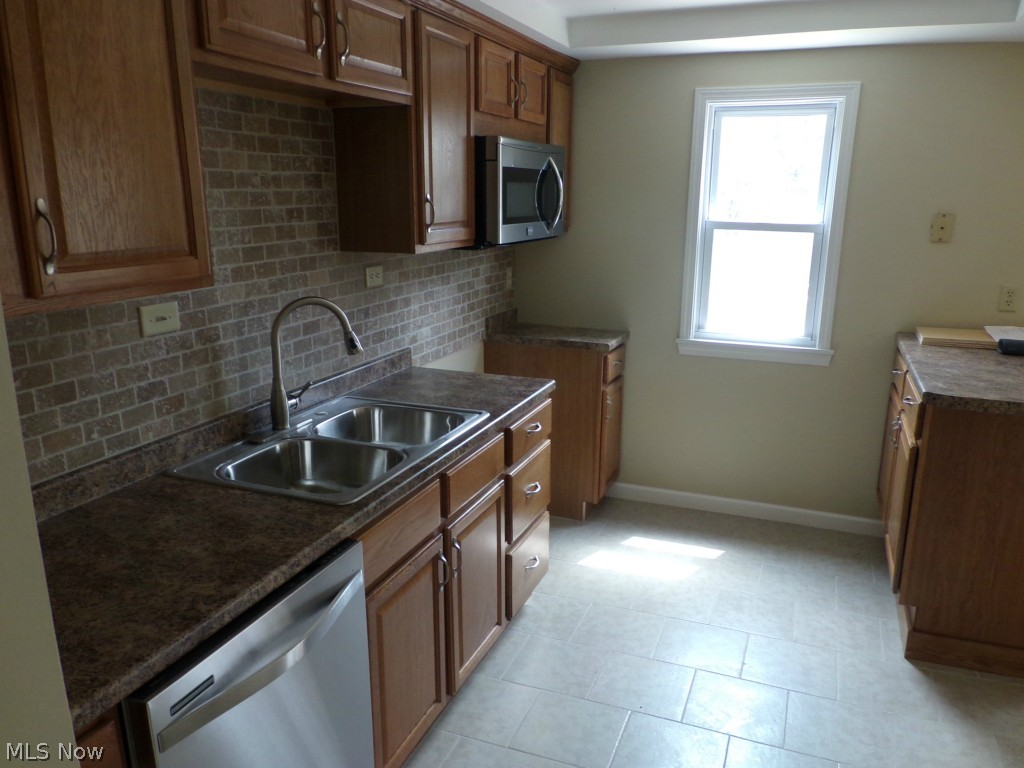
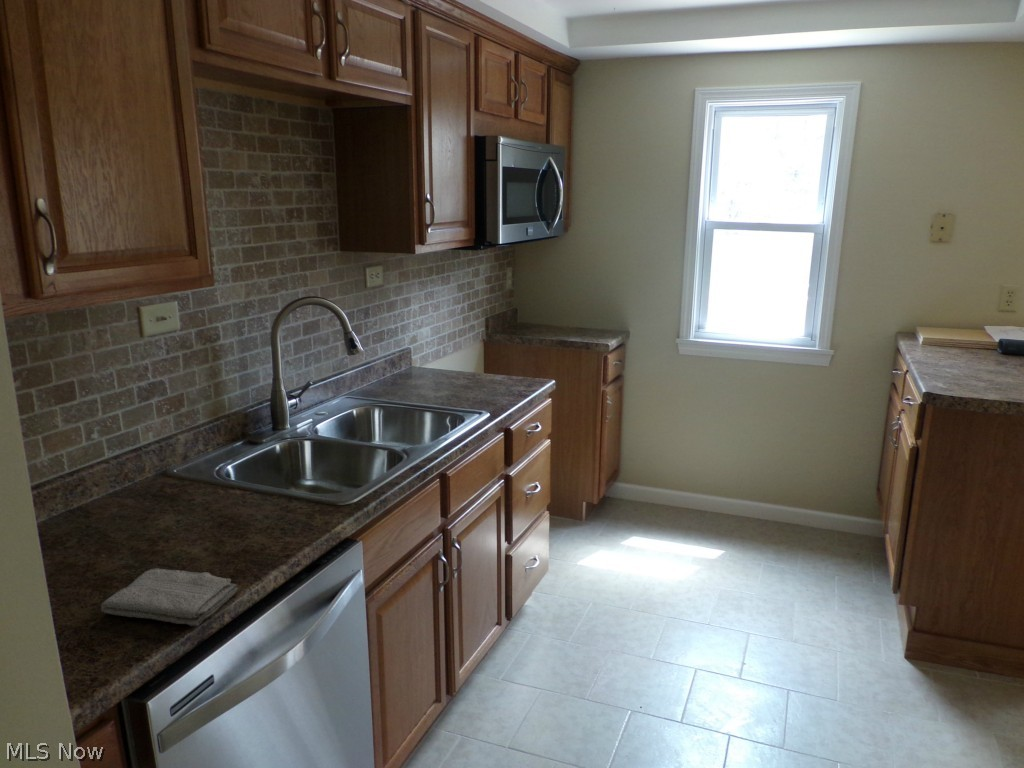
+ washcloth (171, 595)
